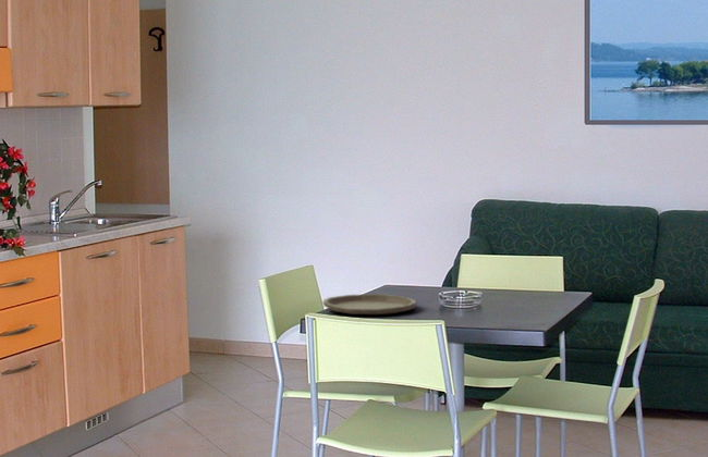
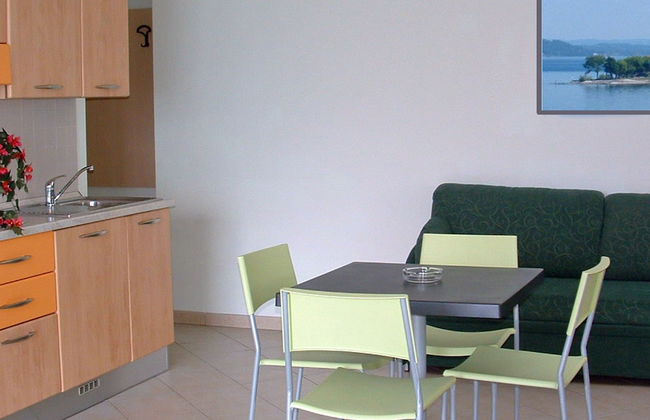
- plate (369, 305)
